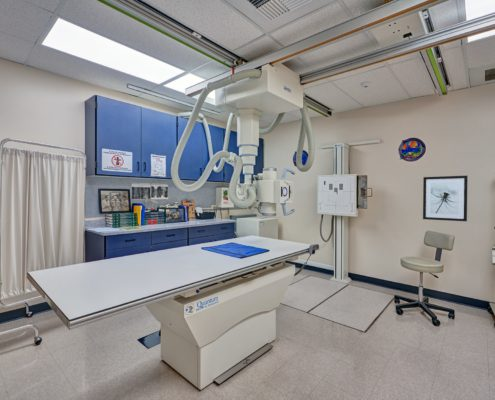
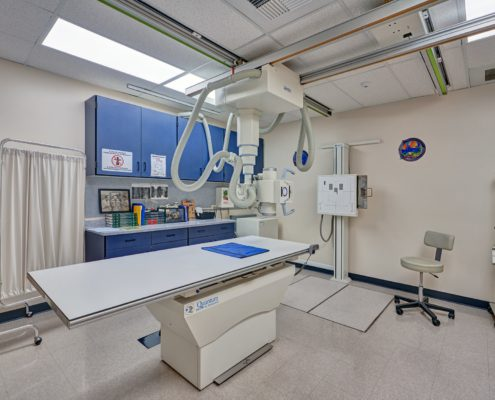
- wall art (444, 198)
